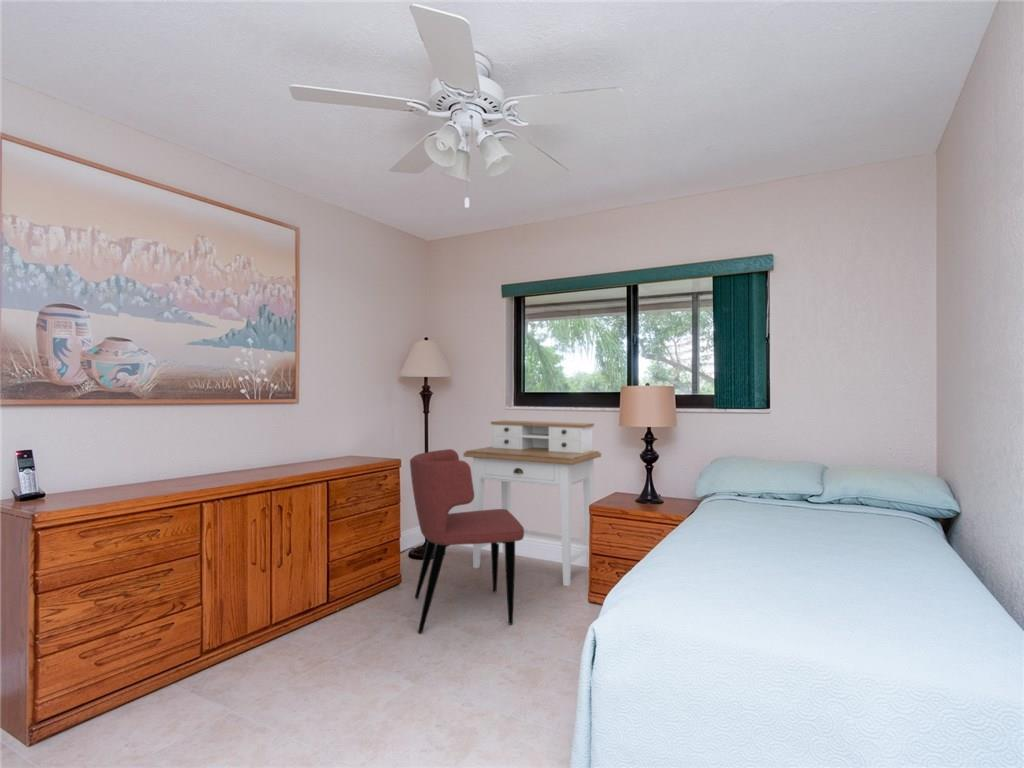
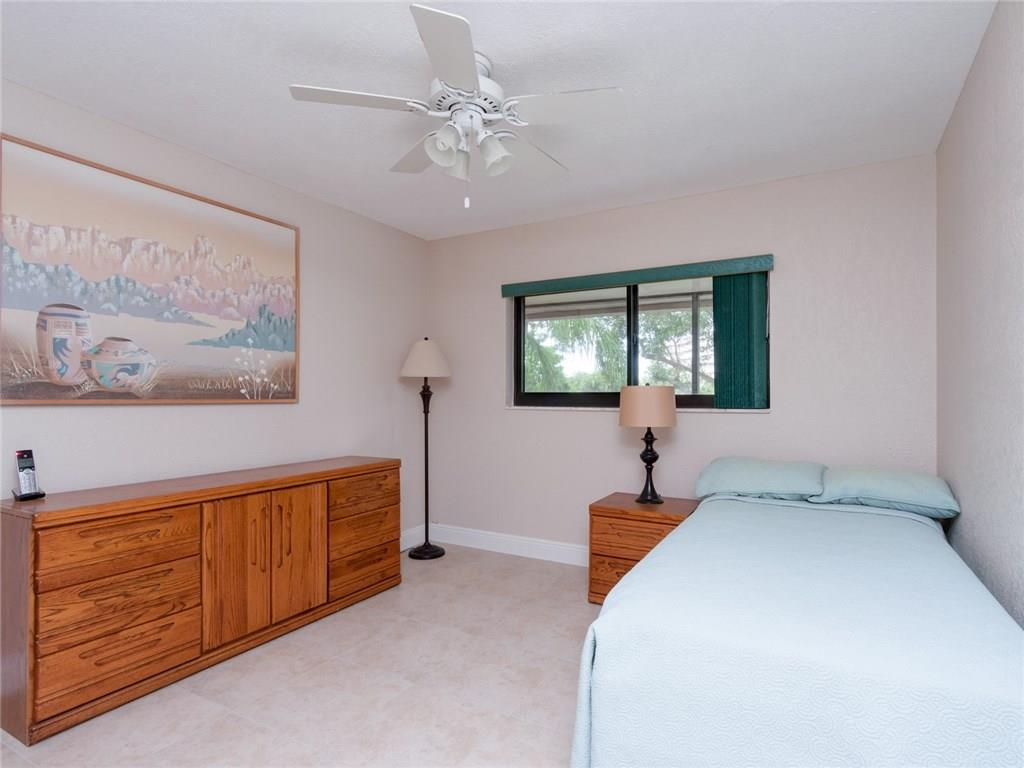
- desk (532, 483)
- dining chair (466, 532)
